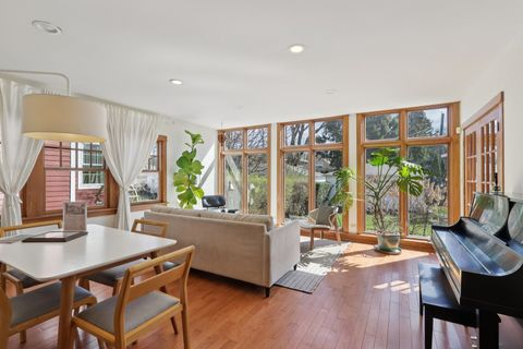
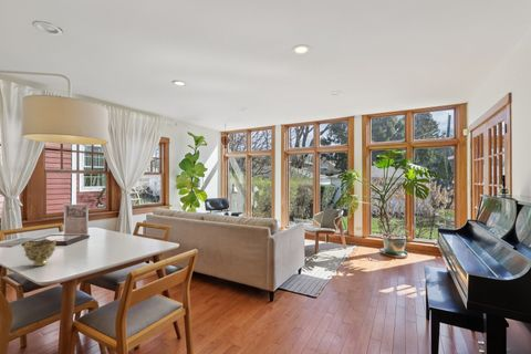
+ decorative bowl (40, 252)
